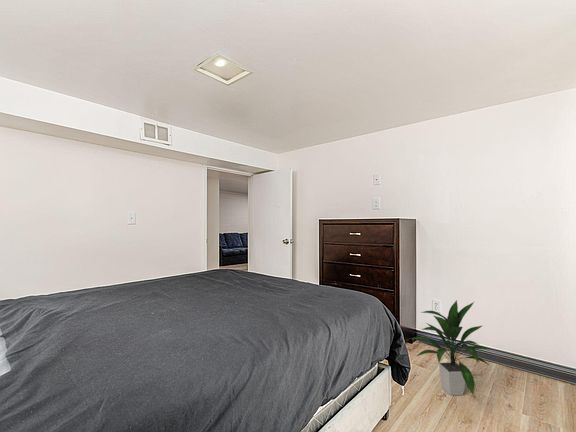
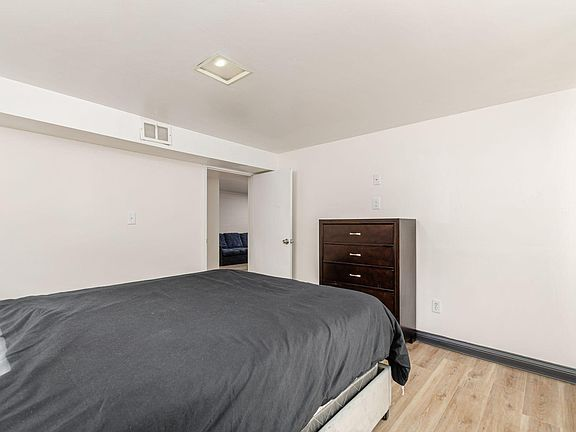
- indoor plant (452, 347)
